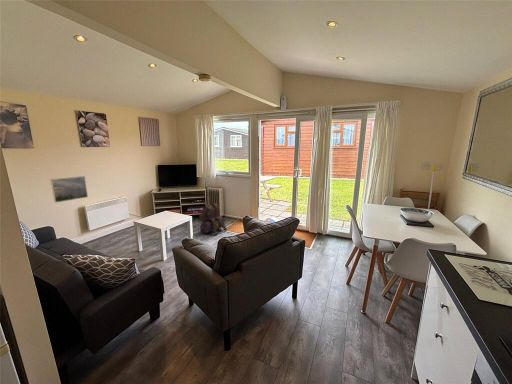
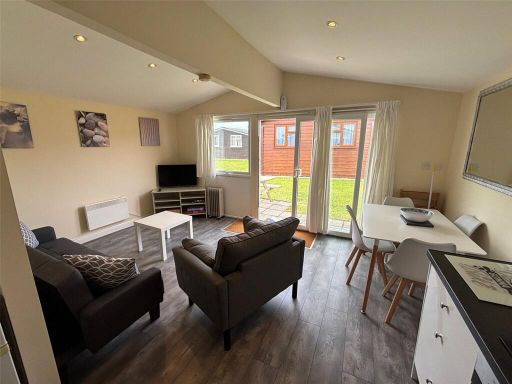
- backpack (211, 217)
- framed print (70, 188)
